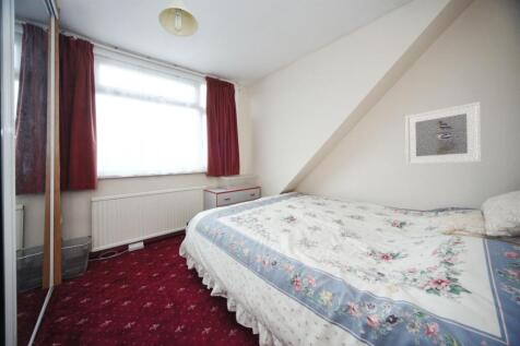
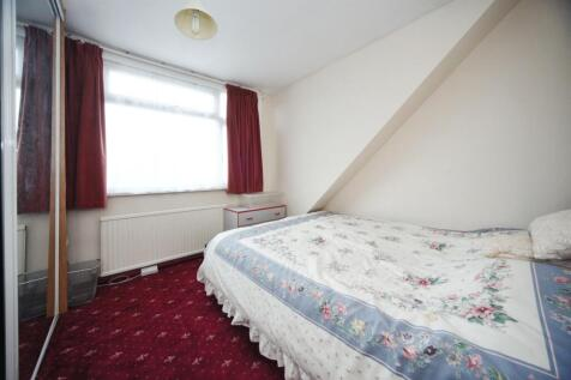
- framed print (439, 136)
